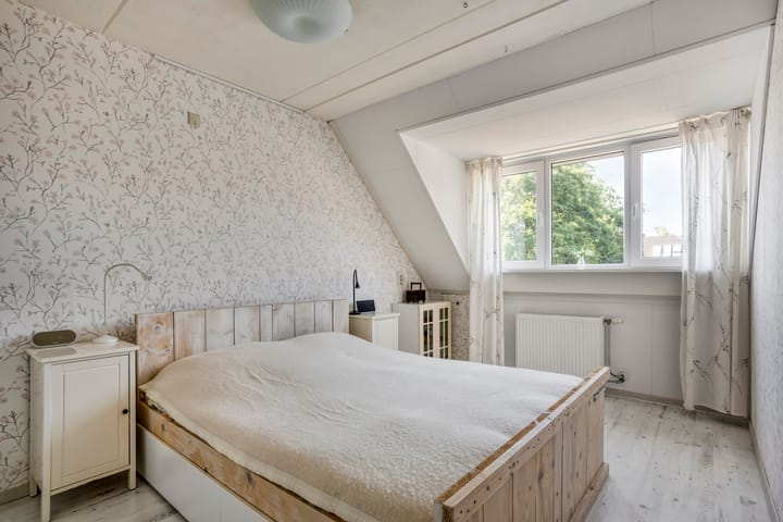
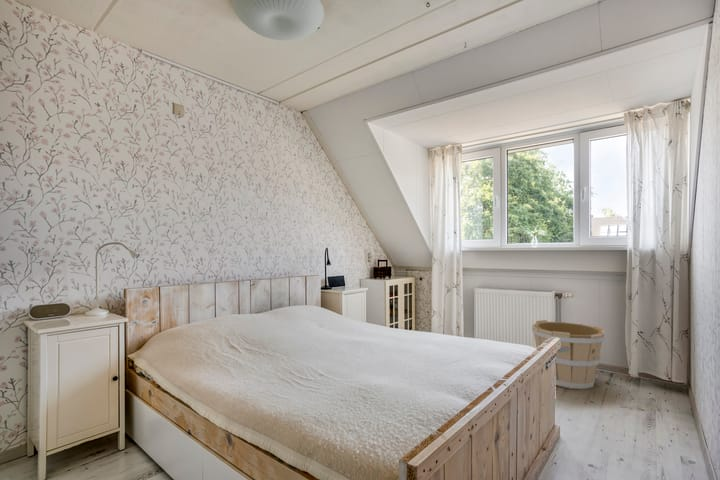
+ wooden bucket (567, 353)
